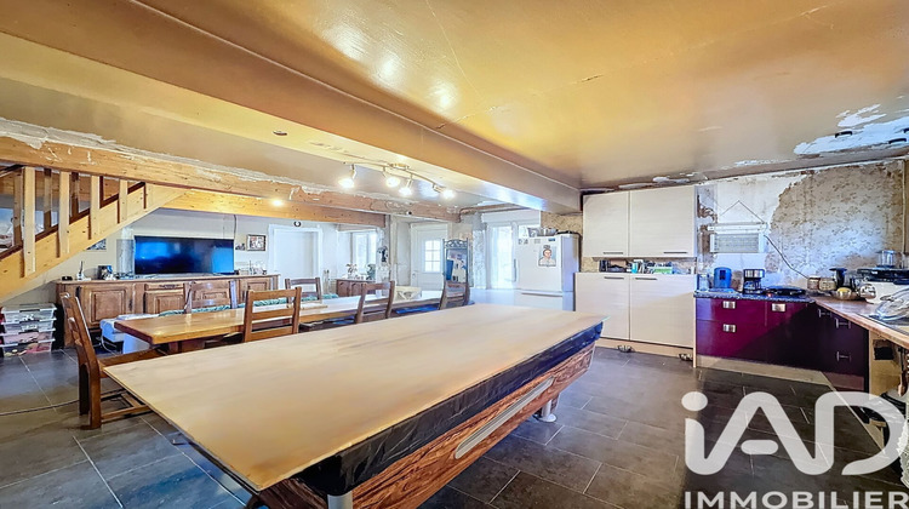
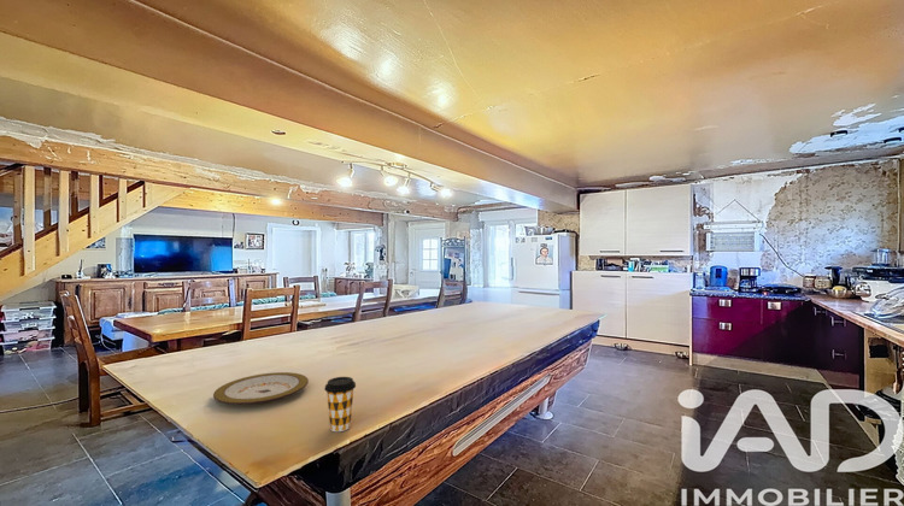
+ coffee cup (340, 404)
+ plate (263, 389)
